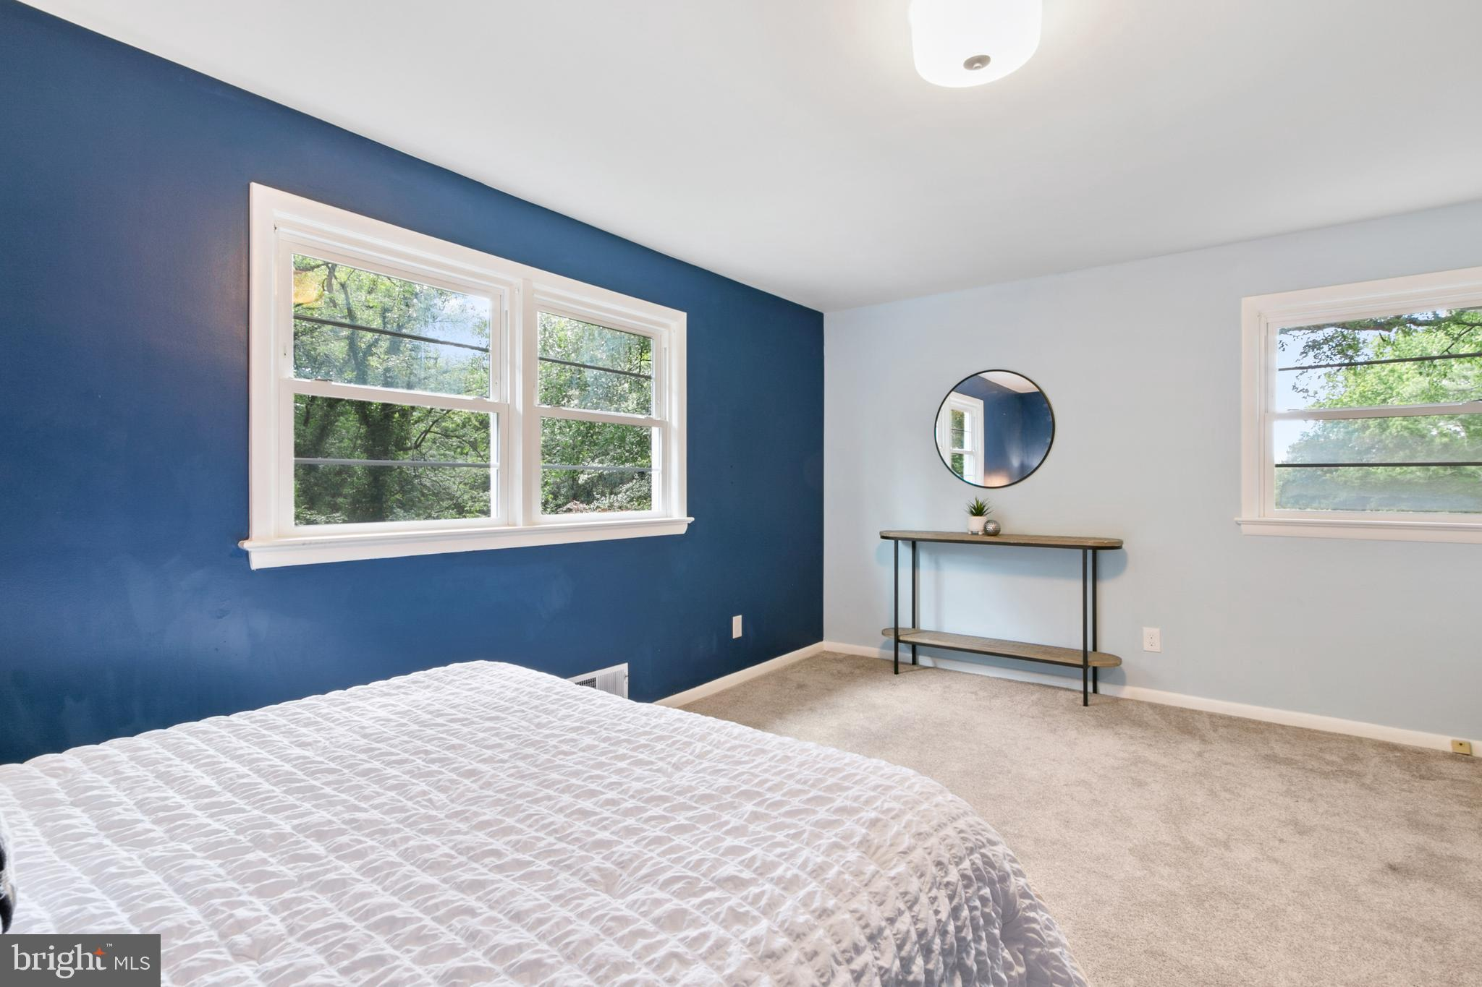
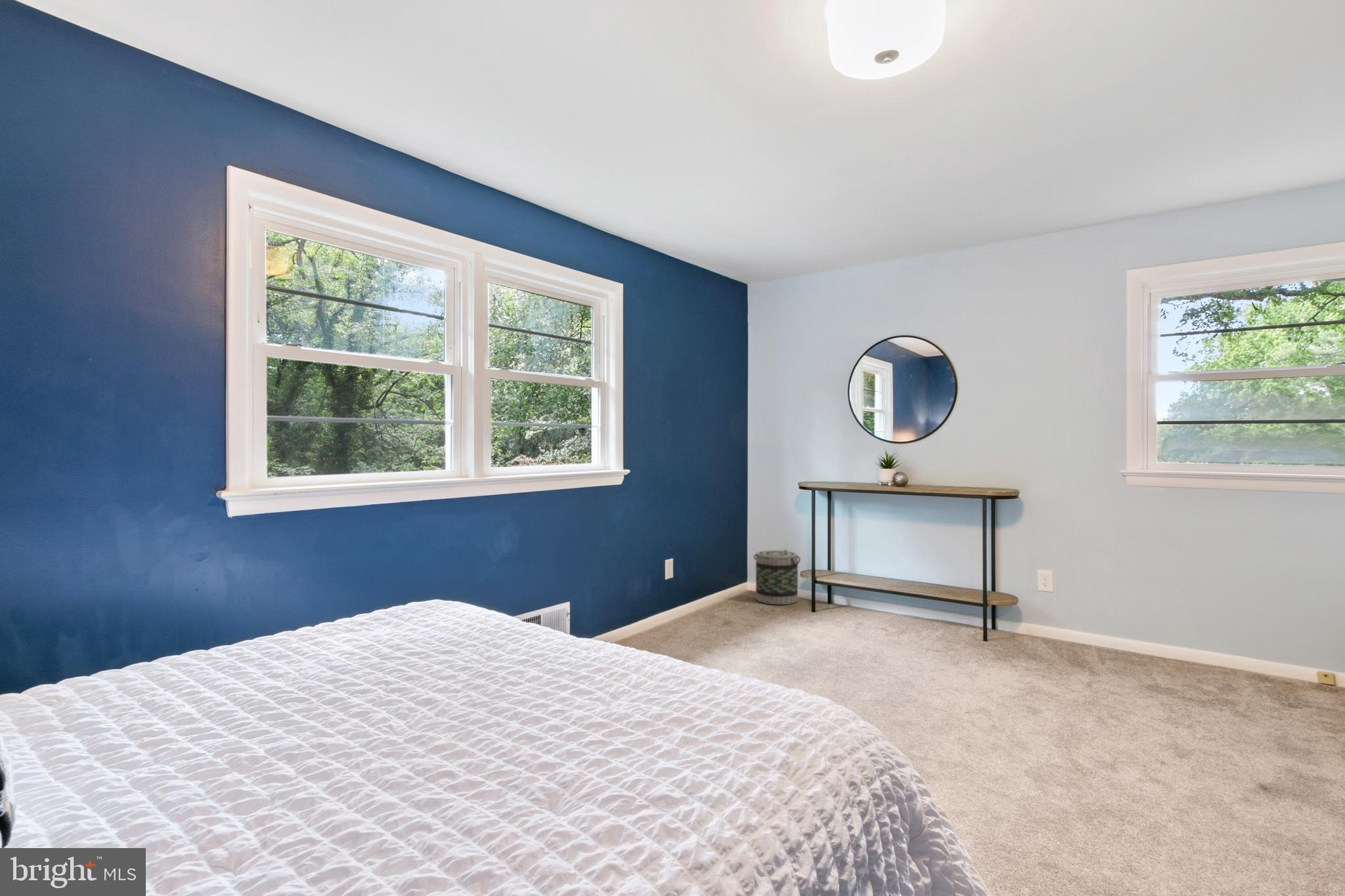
+ basket (777, 575)
